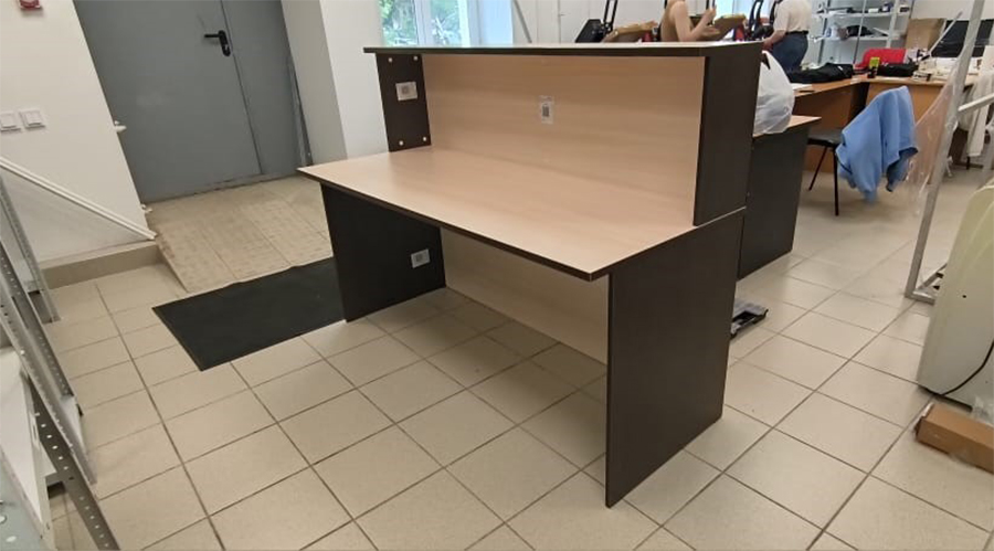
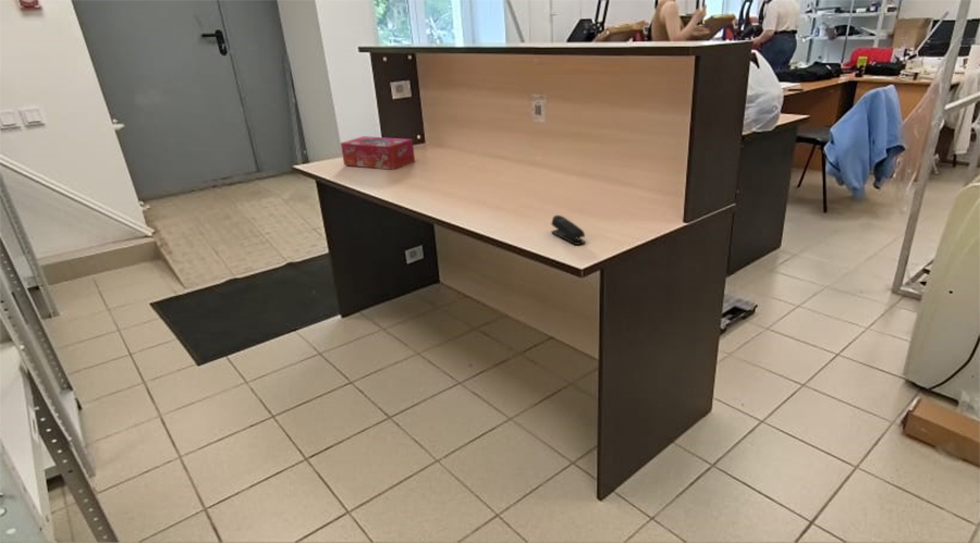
+ stapler (567, 229)
+ tissue box (377, 151)
